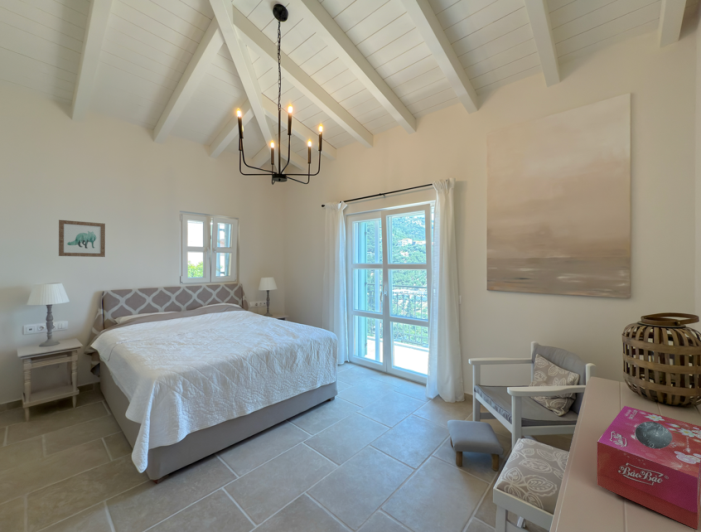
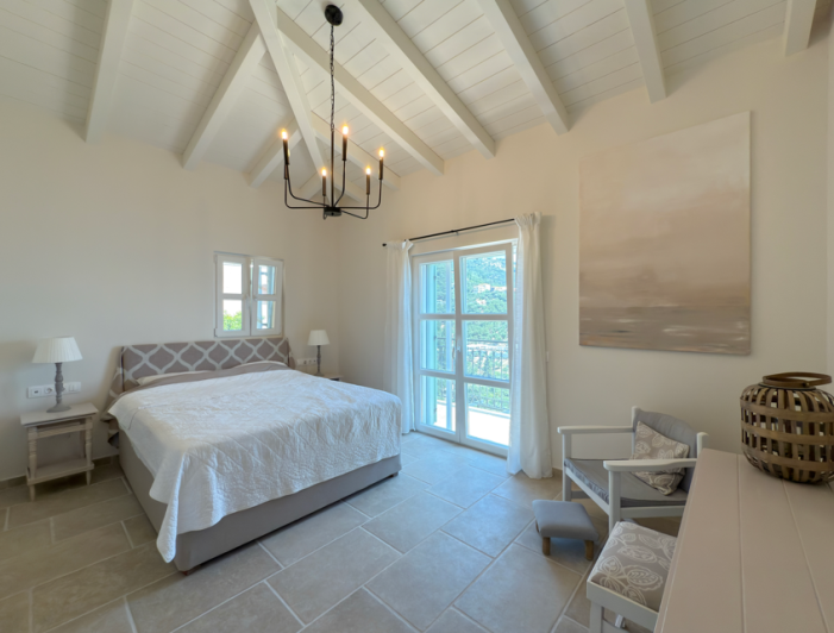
- wall art (82, 239)
- tissue box (653, 454)
